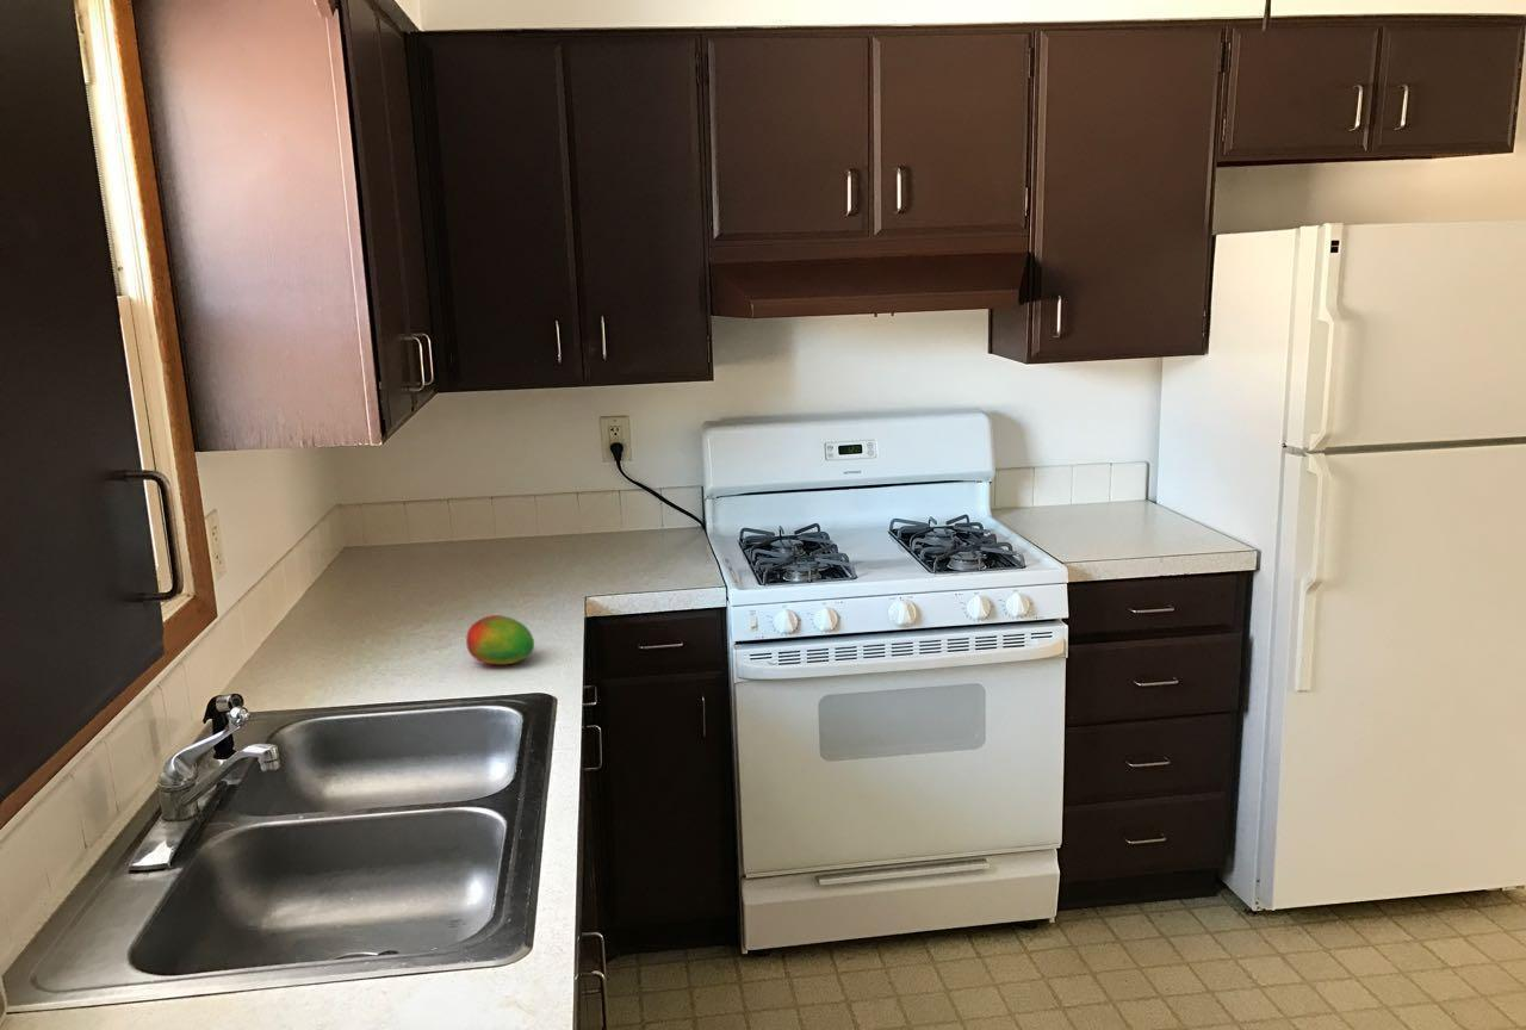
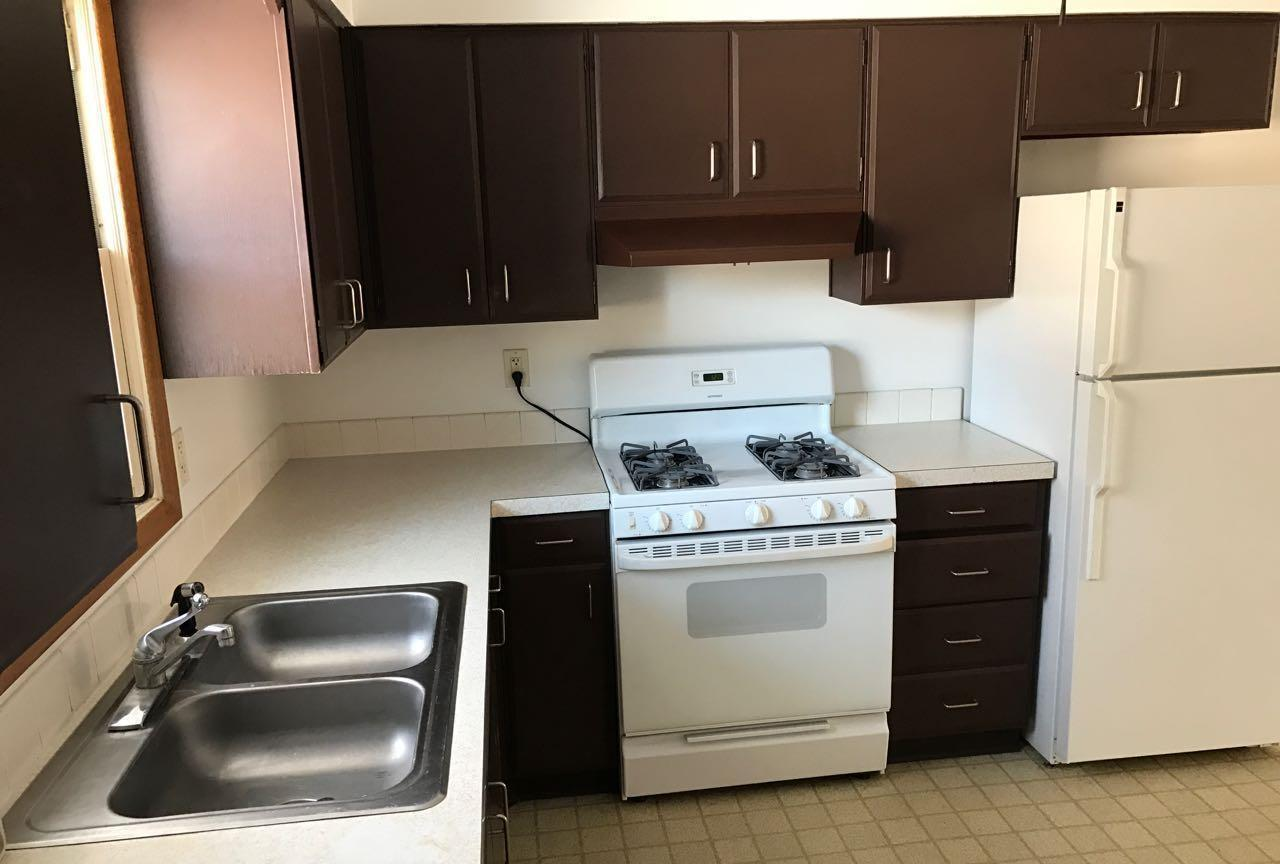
- fruit (501, 639)
